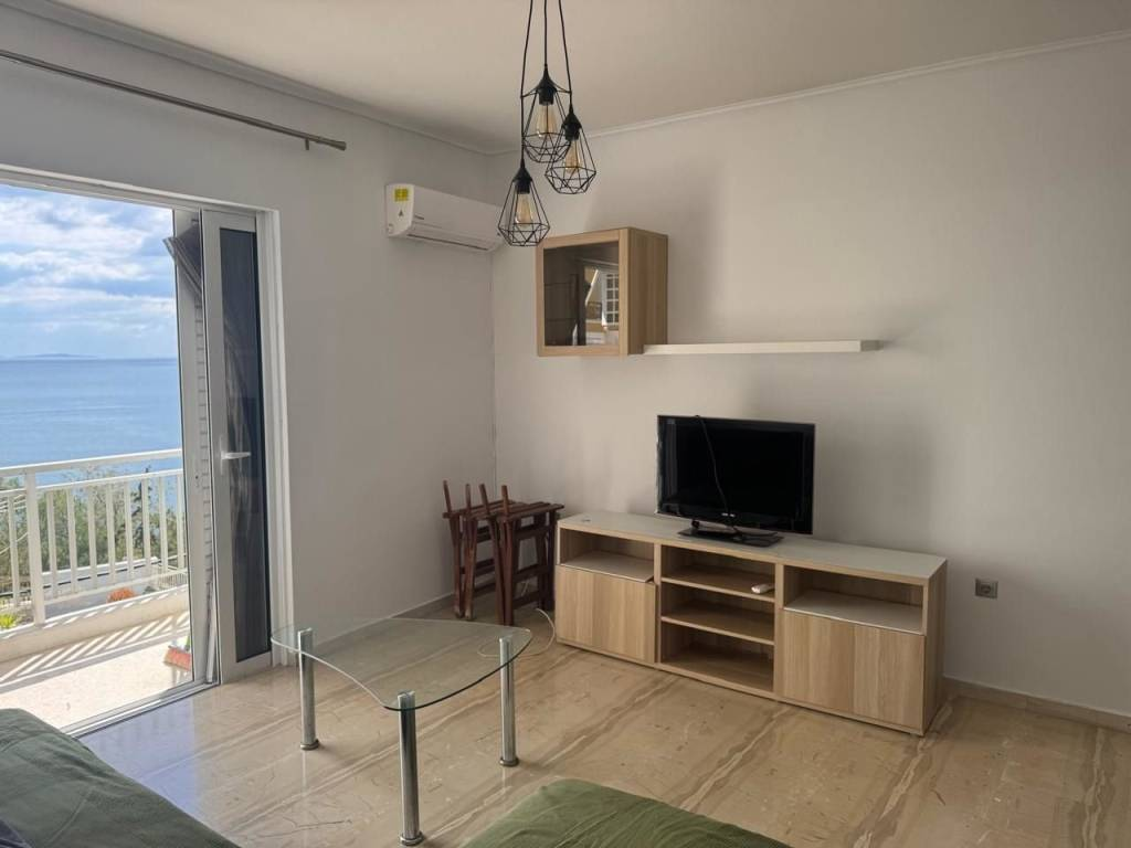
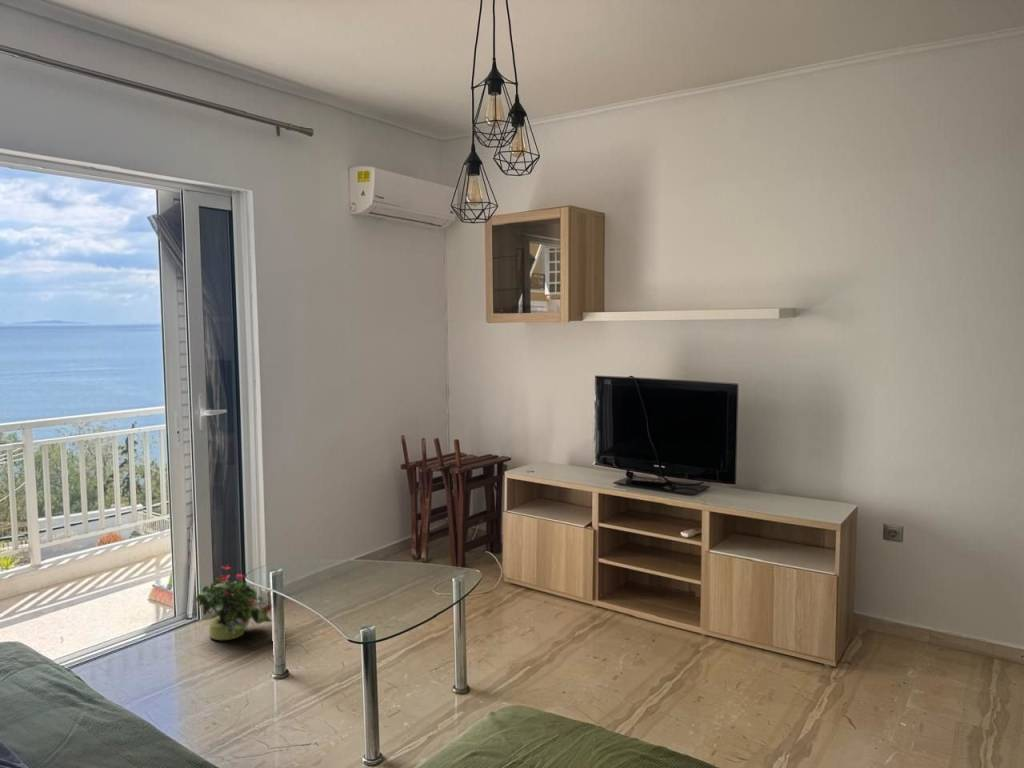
+ potted plant (234, 600)
